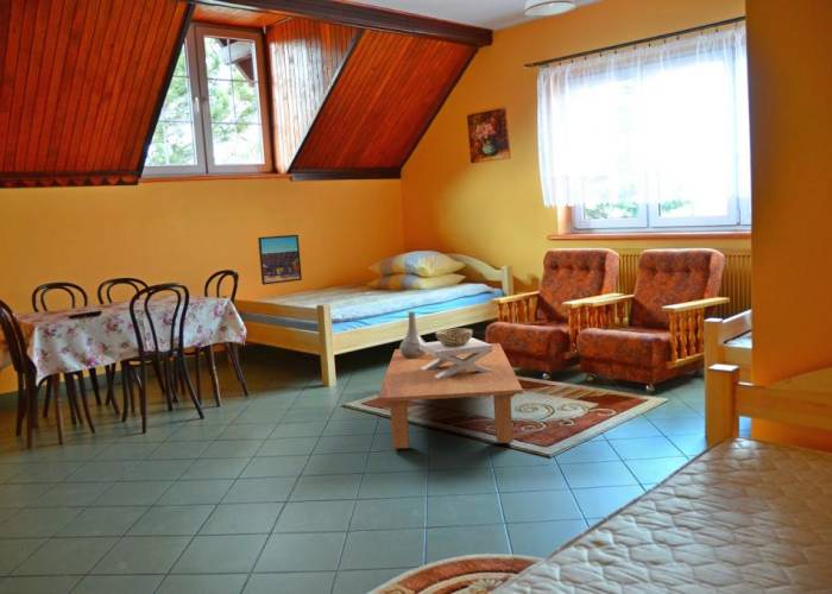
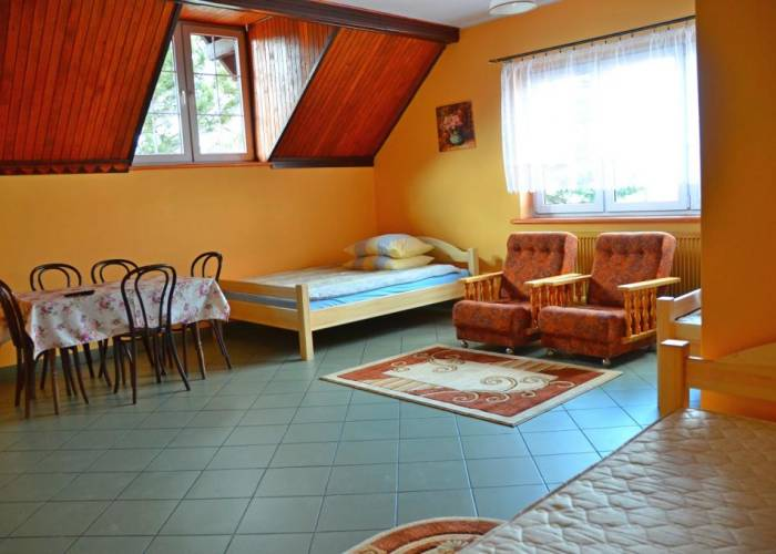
- vase (412, 334)
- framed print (279, 259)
- decorative bowl (454, 349)
- coffee table (449, 388)
